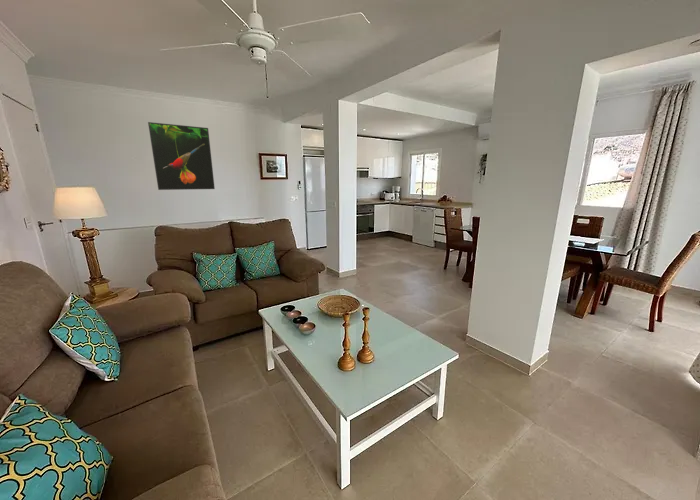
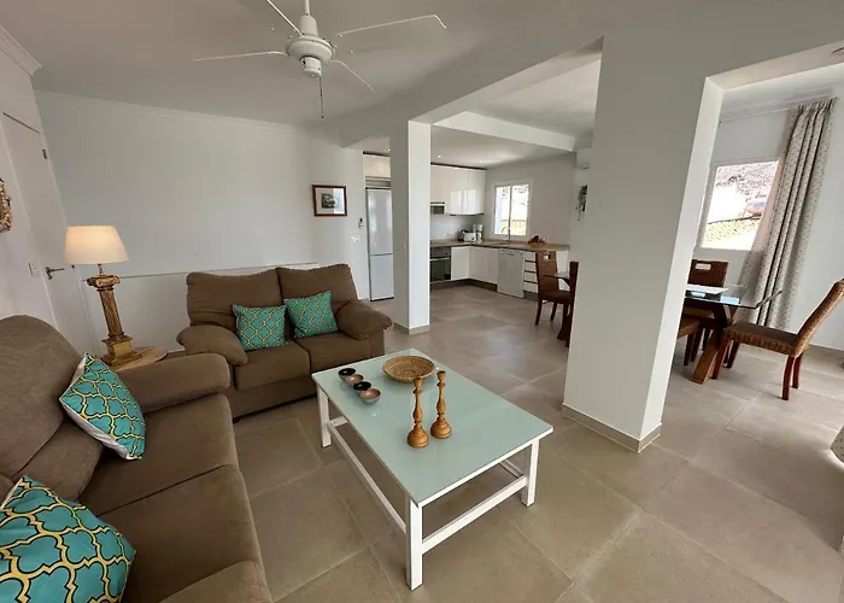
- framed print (183, 158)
